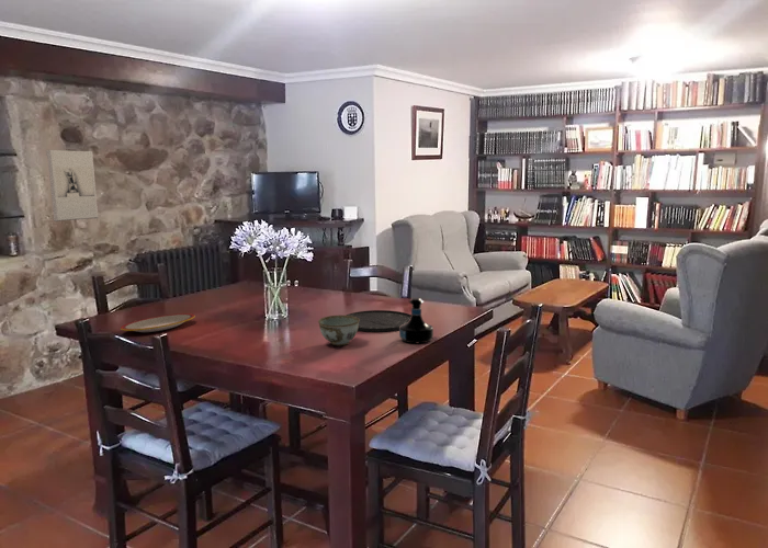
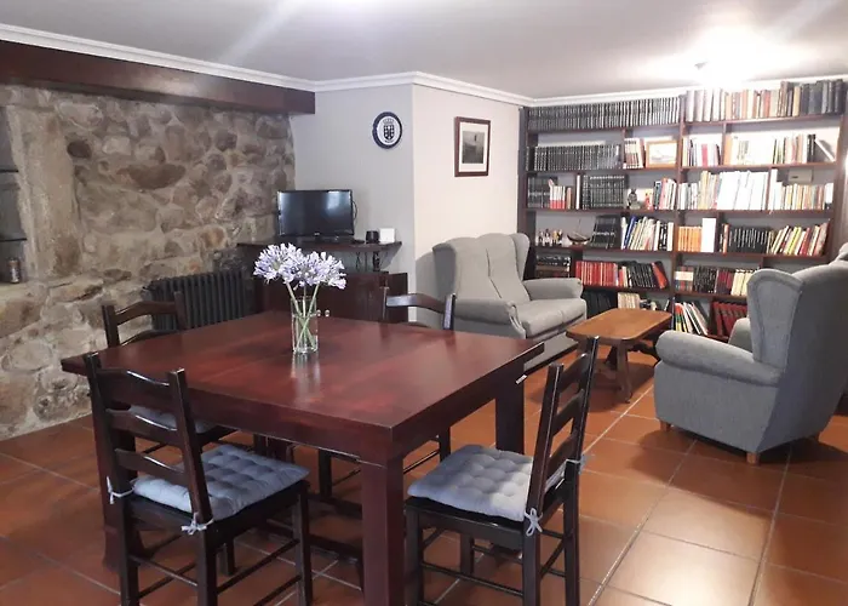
- bowl (339, 331)
- wall sculpture (72, 185)
- plate (377, 320)
- plate (159, 324)
- tequila bottle (416, 319)
